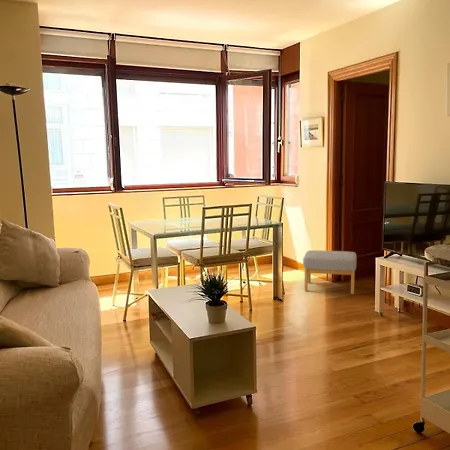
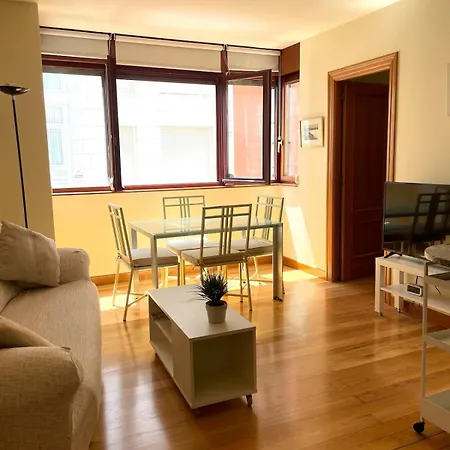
- footstool (330, 270)
